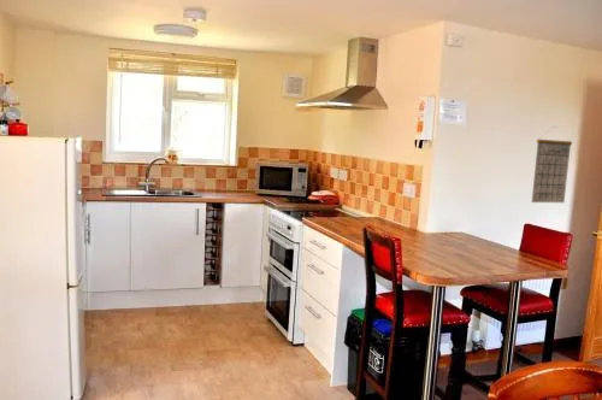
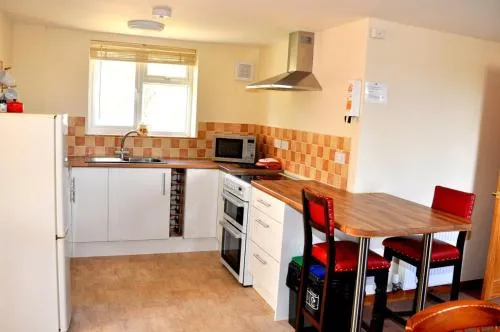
- calendar (551, 164)
